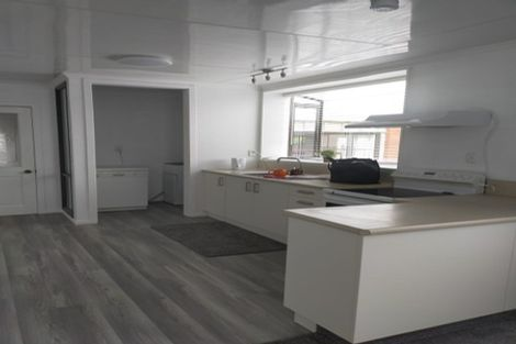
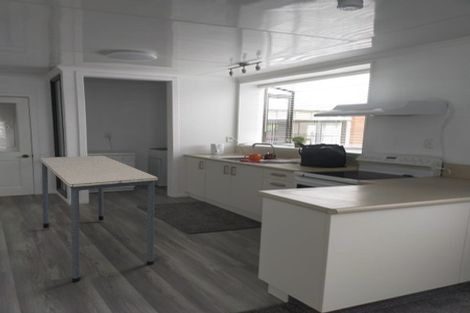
+ dining table (99, 205)
